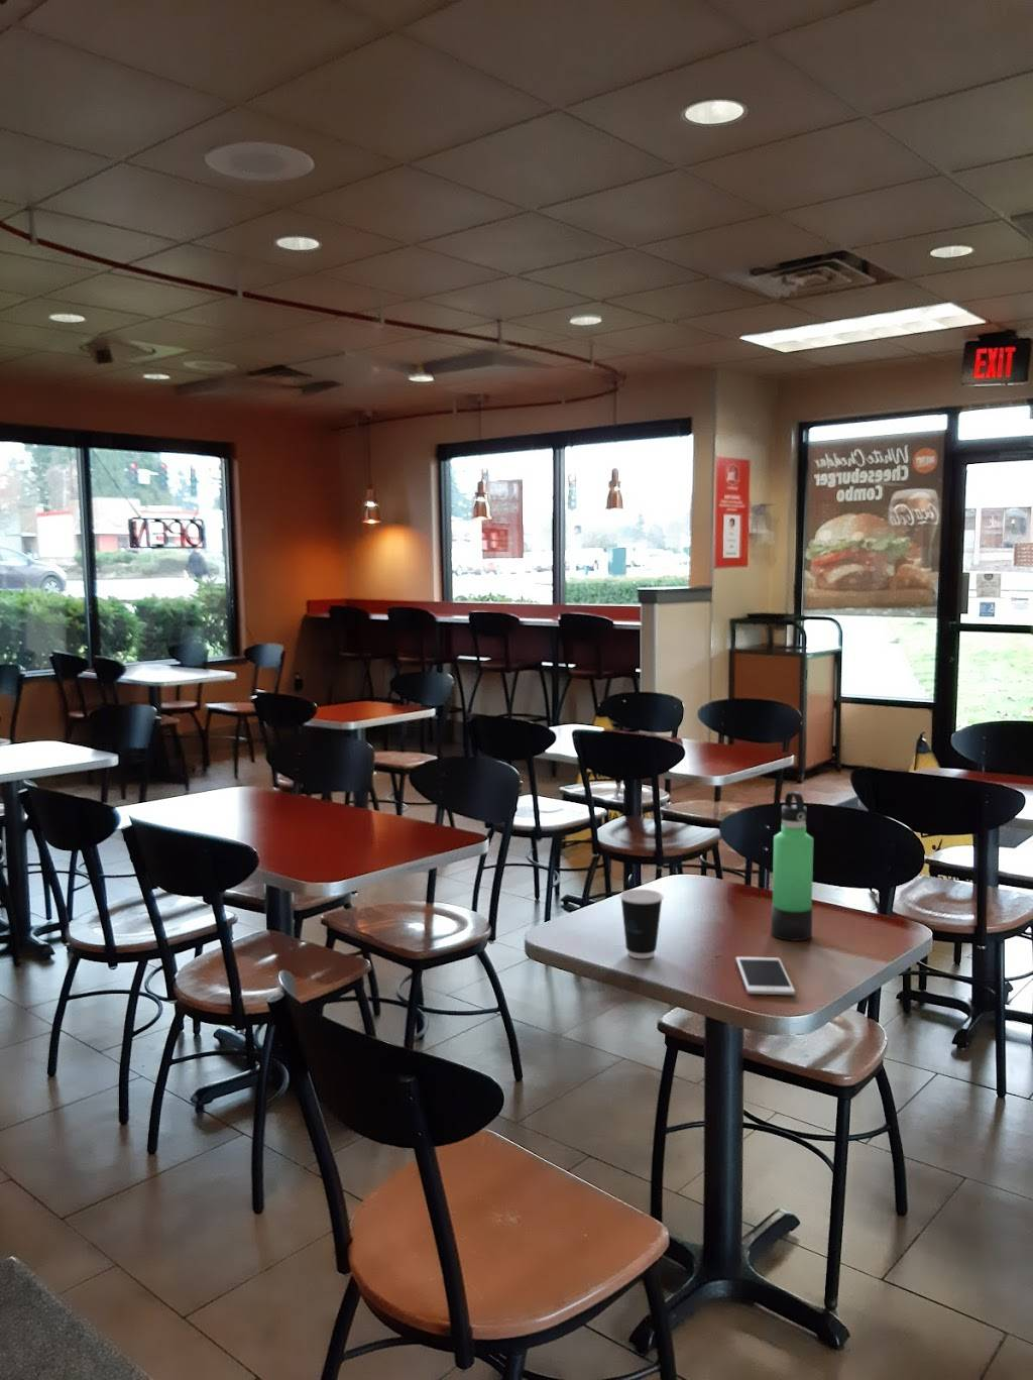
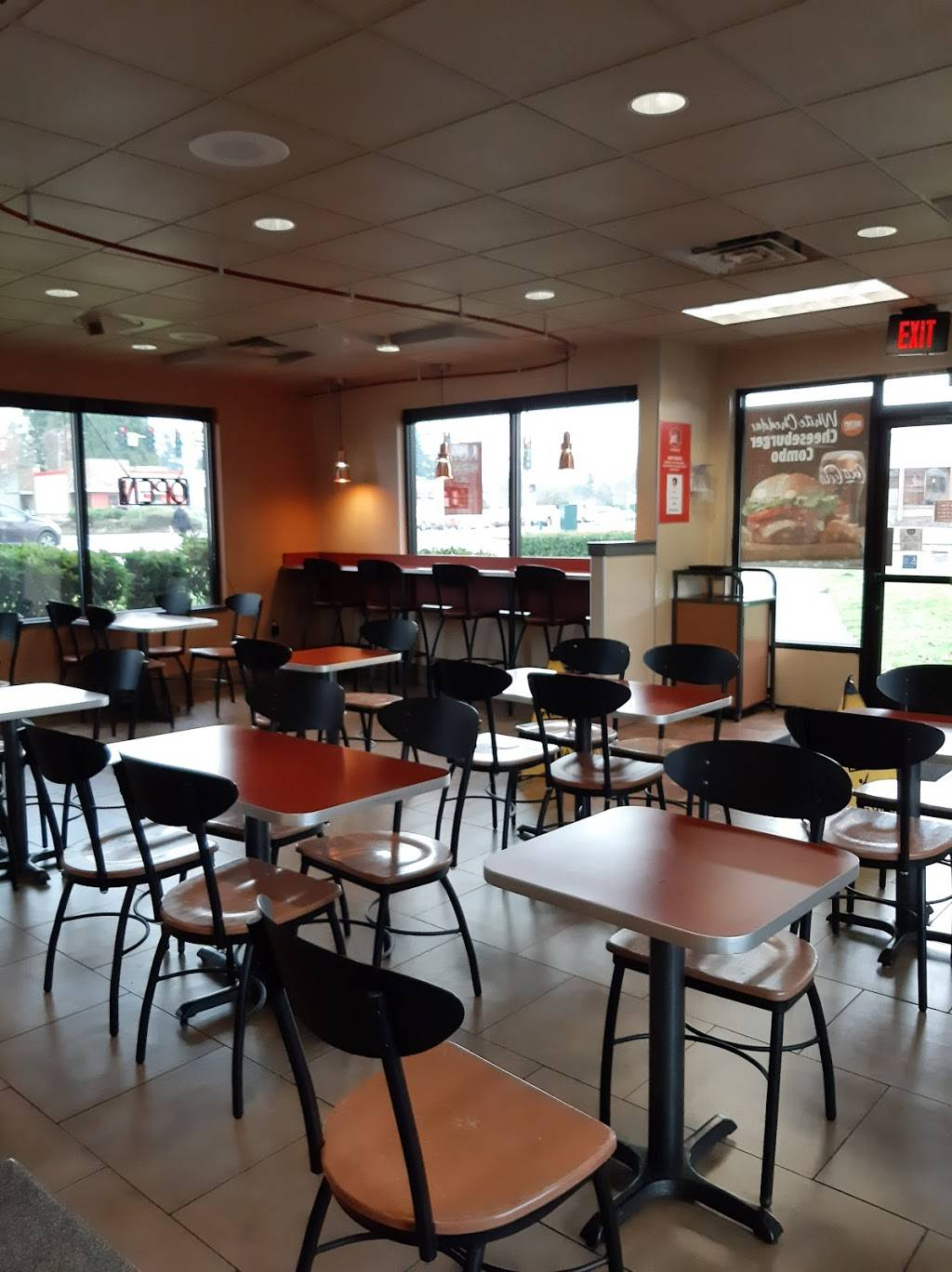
- thermos bottle (793, 863)
- dixie cup (640, 924)
- cell phone (764, 974)
